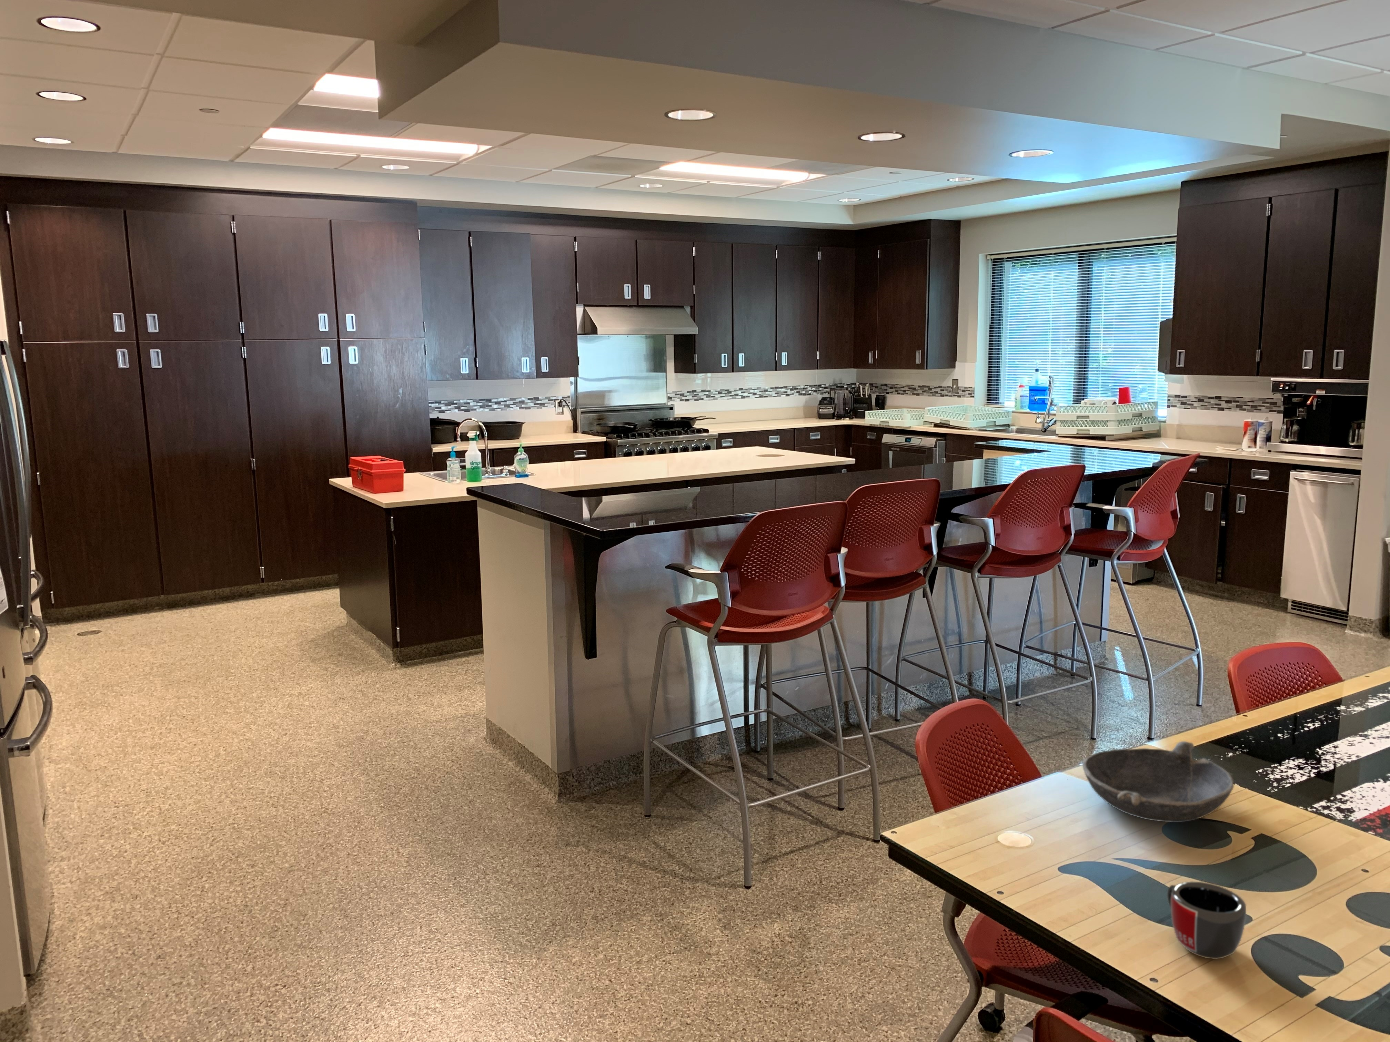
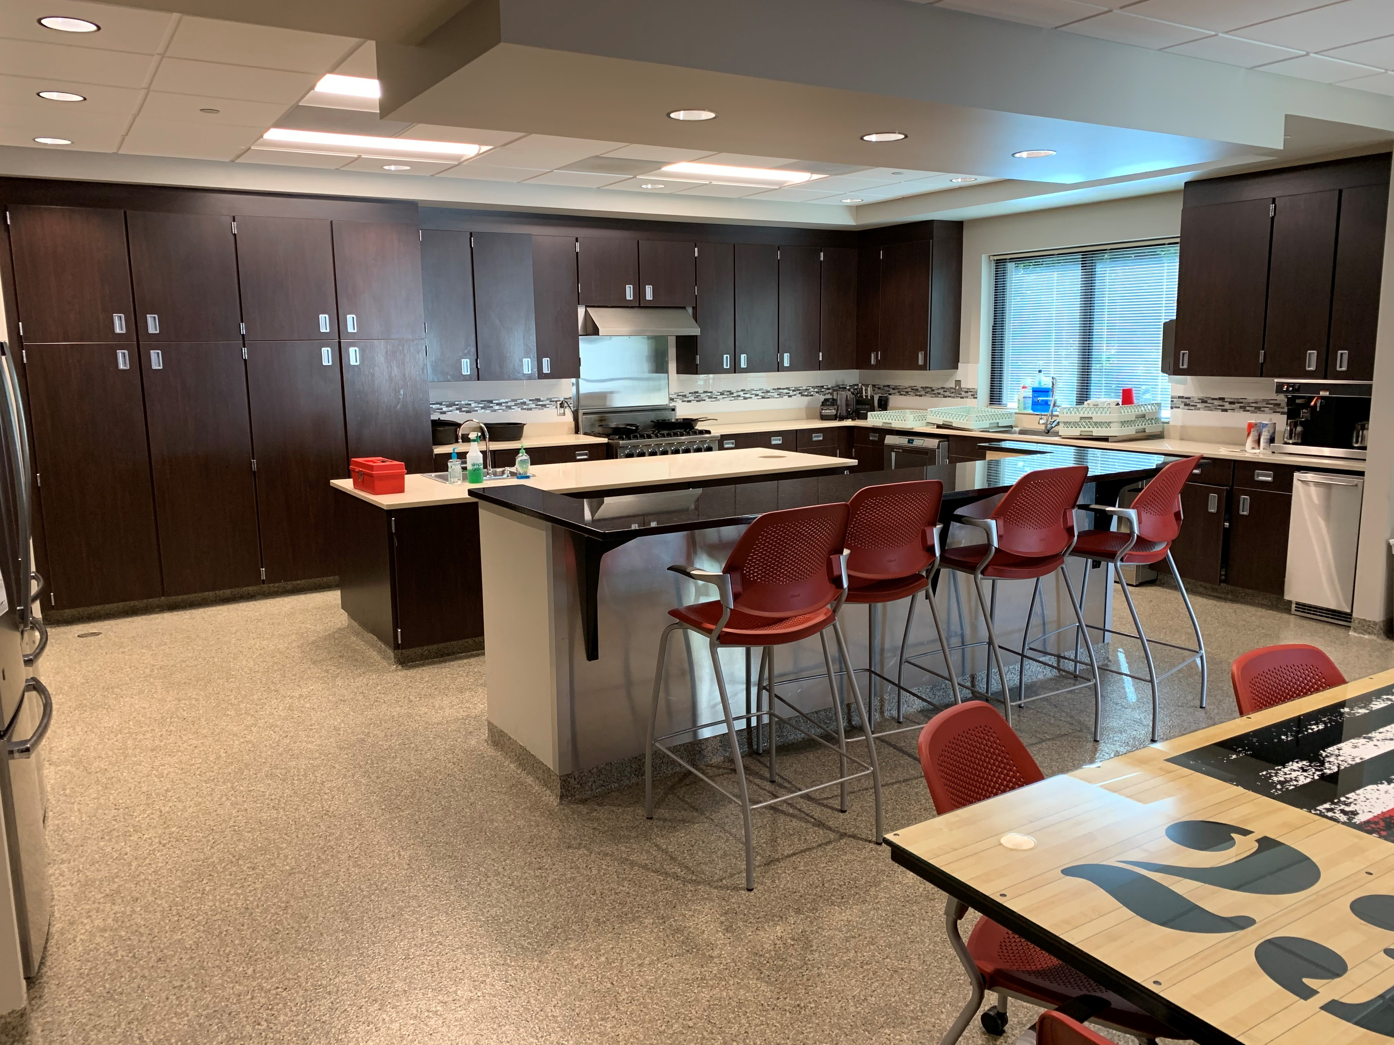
- bowl (1157, 783)
- mug (1198, 916)
